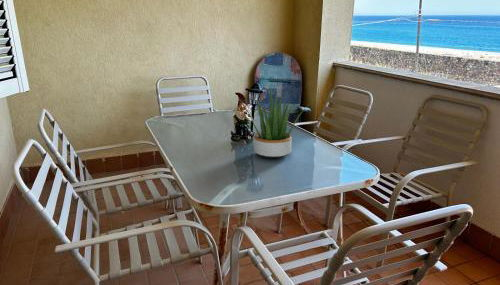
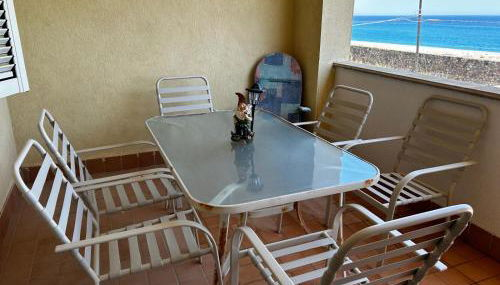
- potted plant (273, 123)
